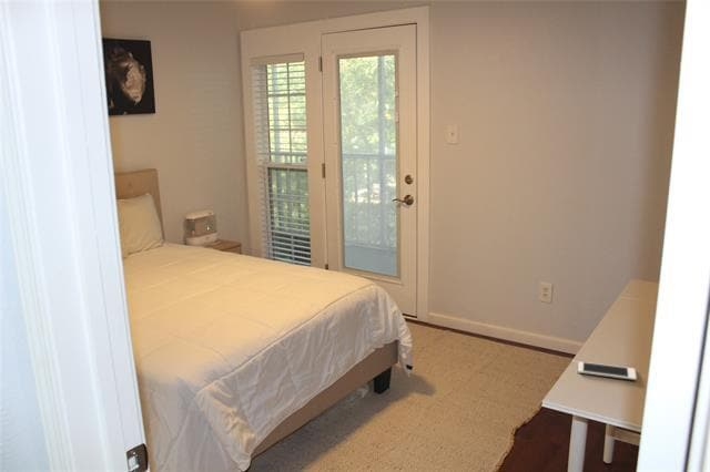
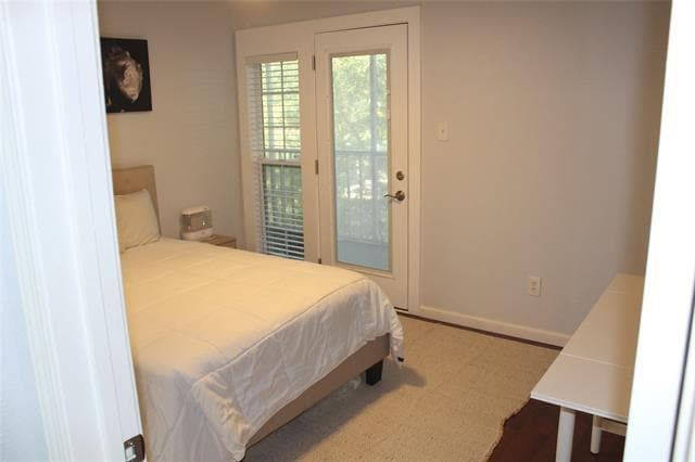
- cell phone (606, 370)
